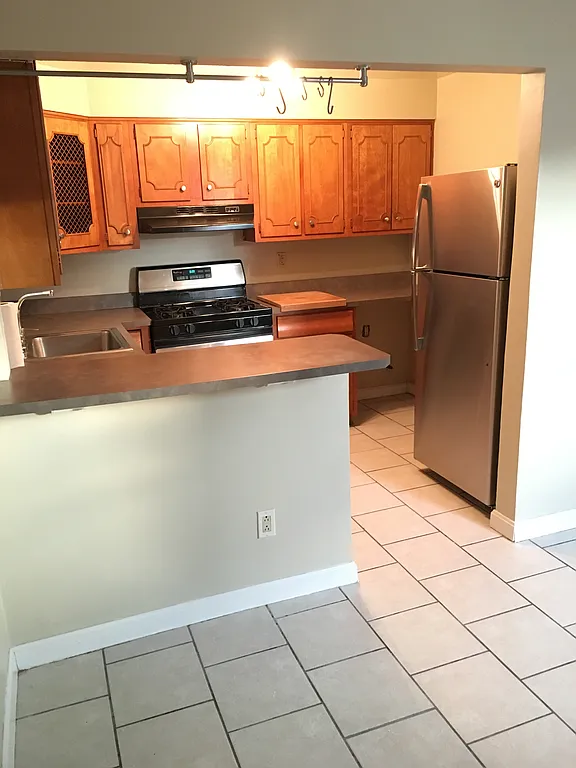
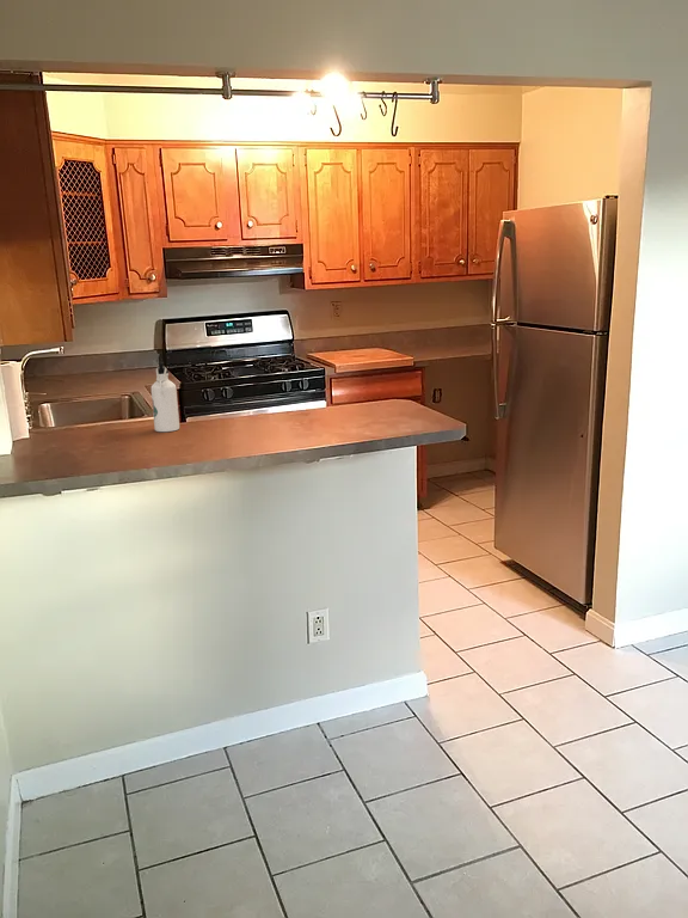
+ water bottle (162, 397)
